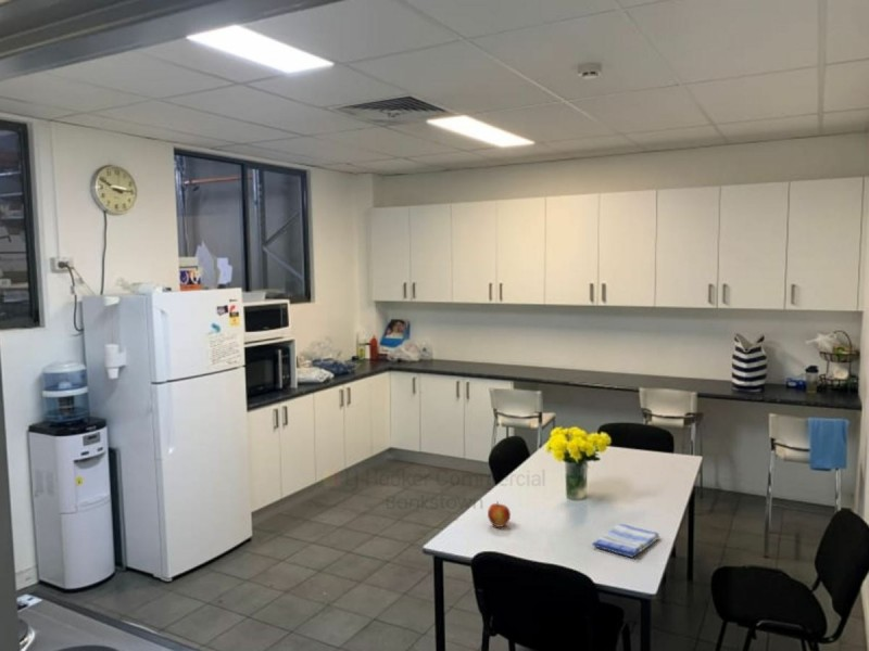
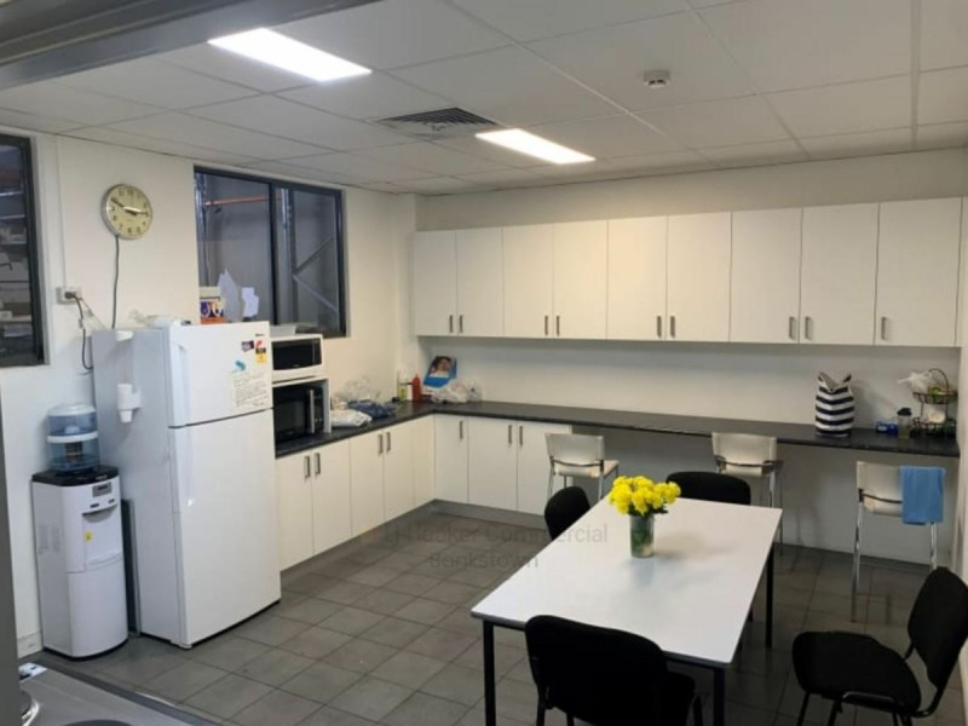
- dish towel (626, 538)
- apple (499, 513)
